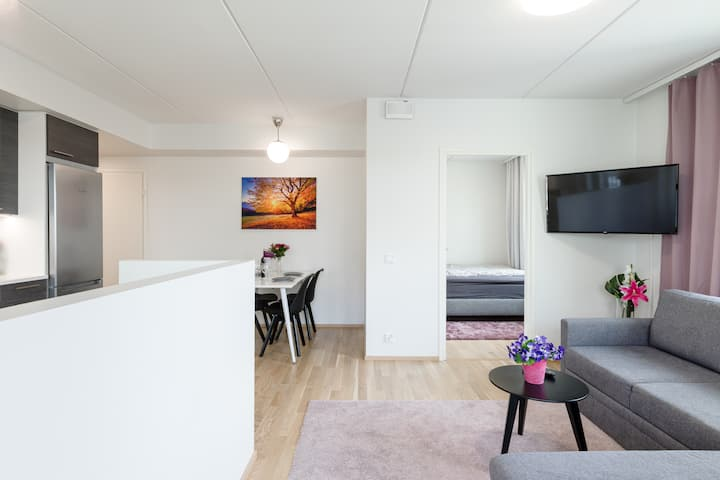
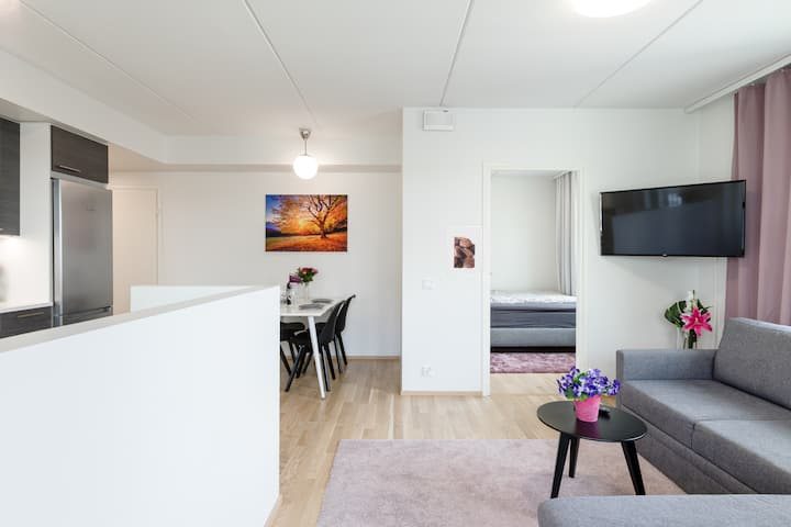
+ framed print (464, 250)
